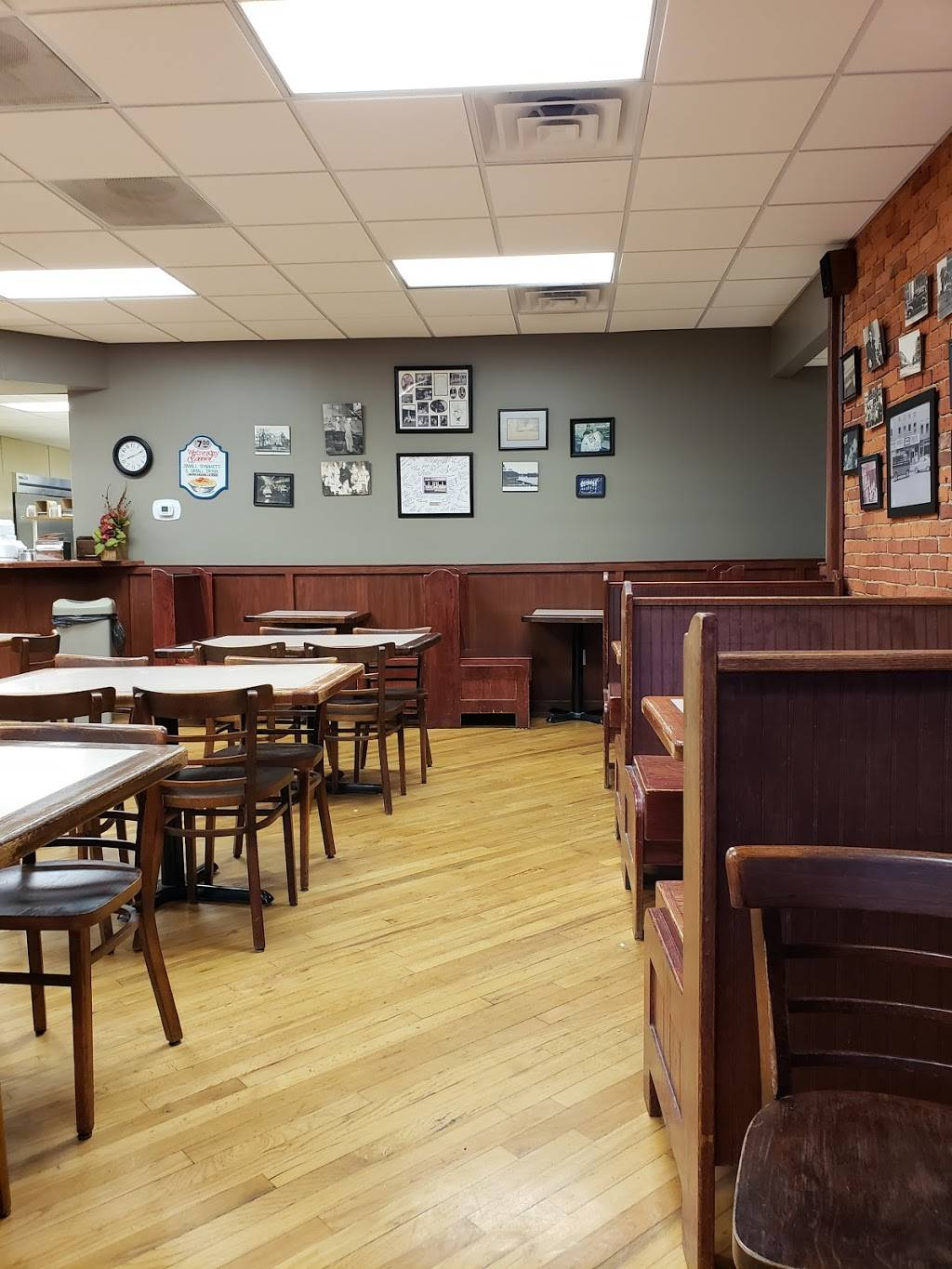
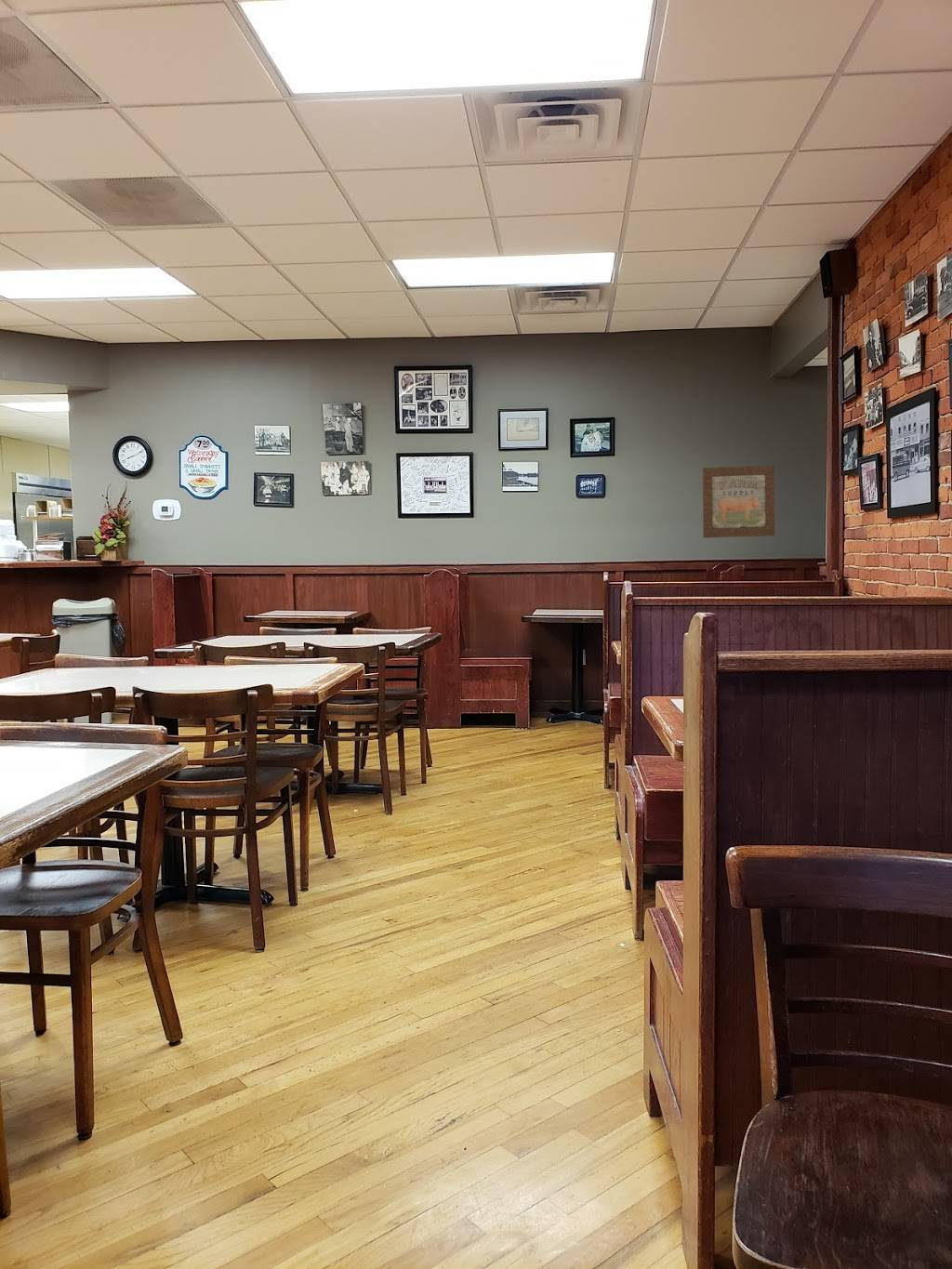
+ wall art (738, 501)
